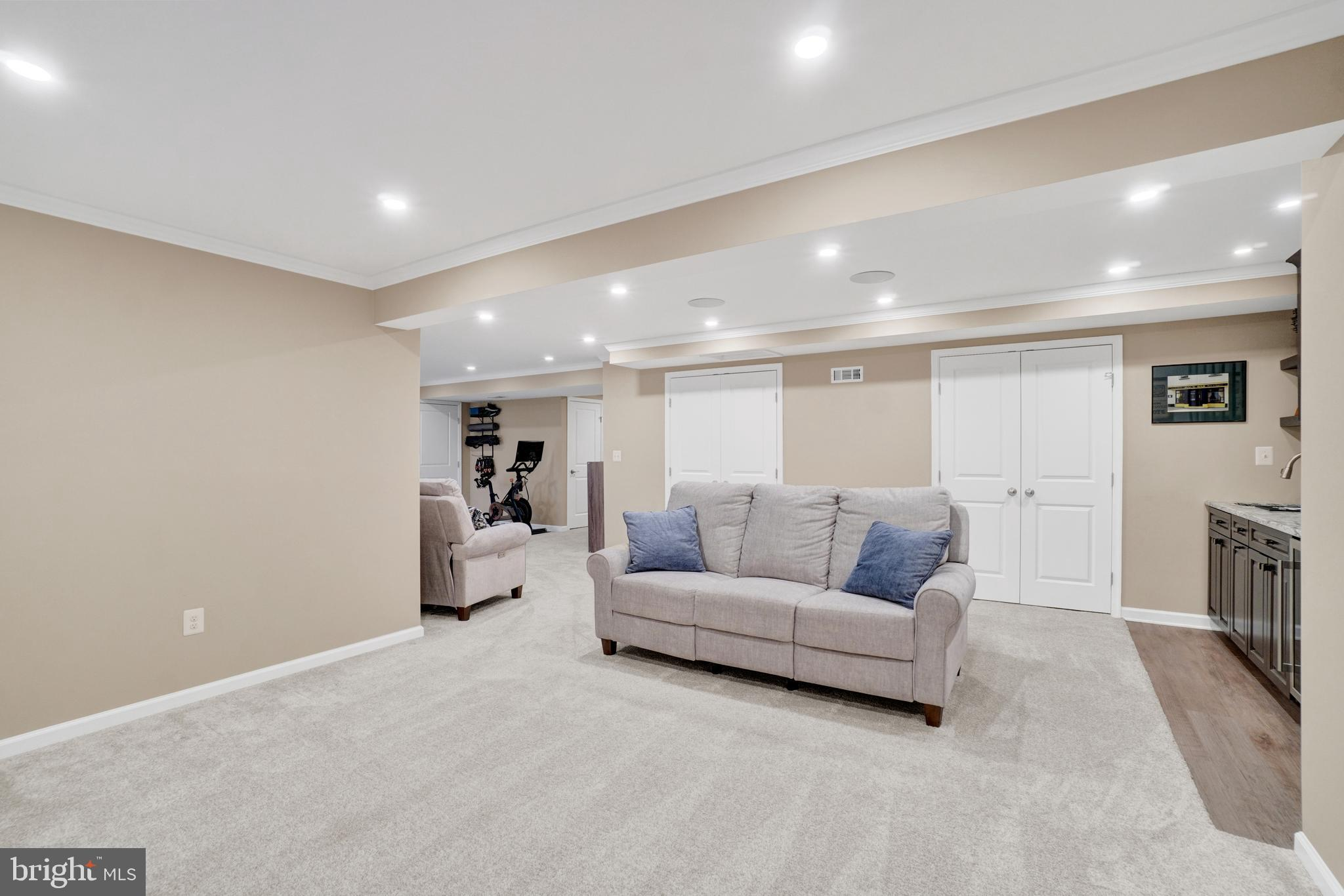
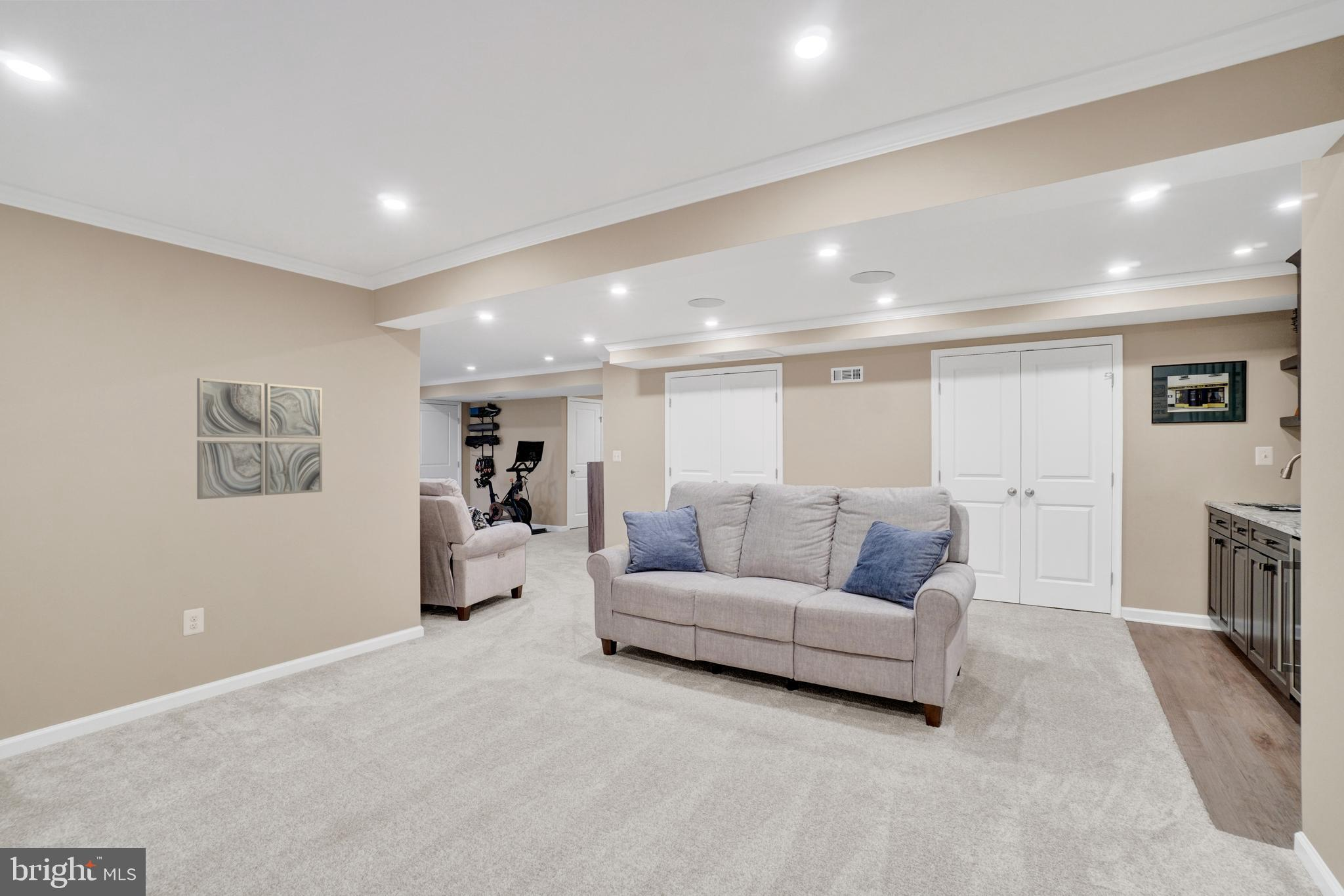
+ wall art (264, 441)
